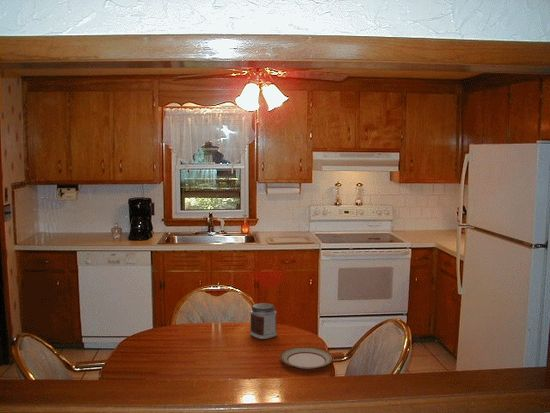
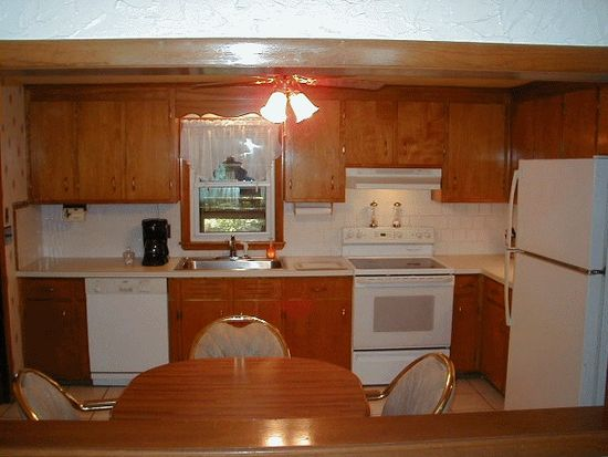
- plate (306, 358)
- jar (263, 320)
